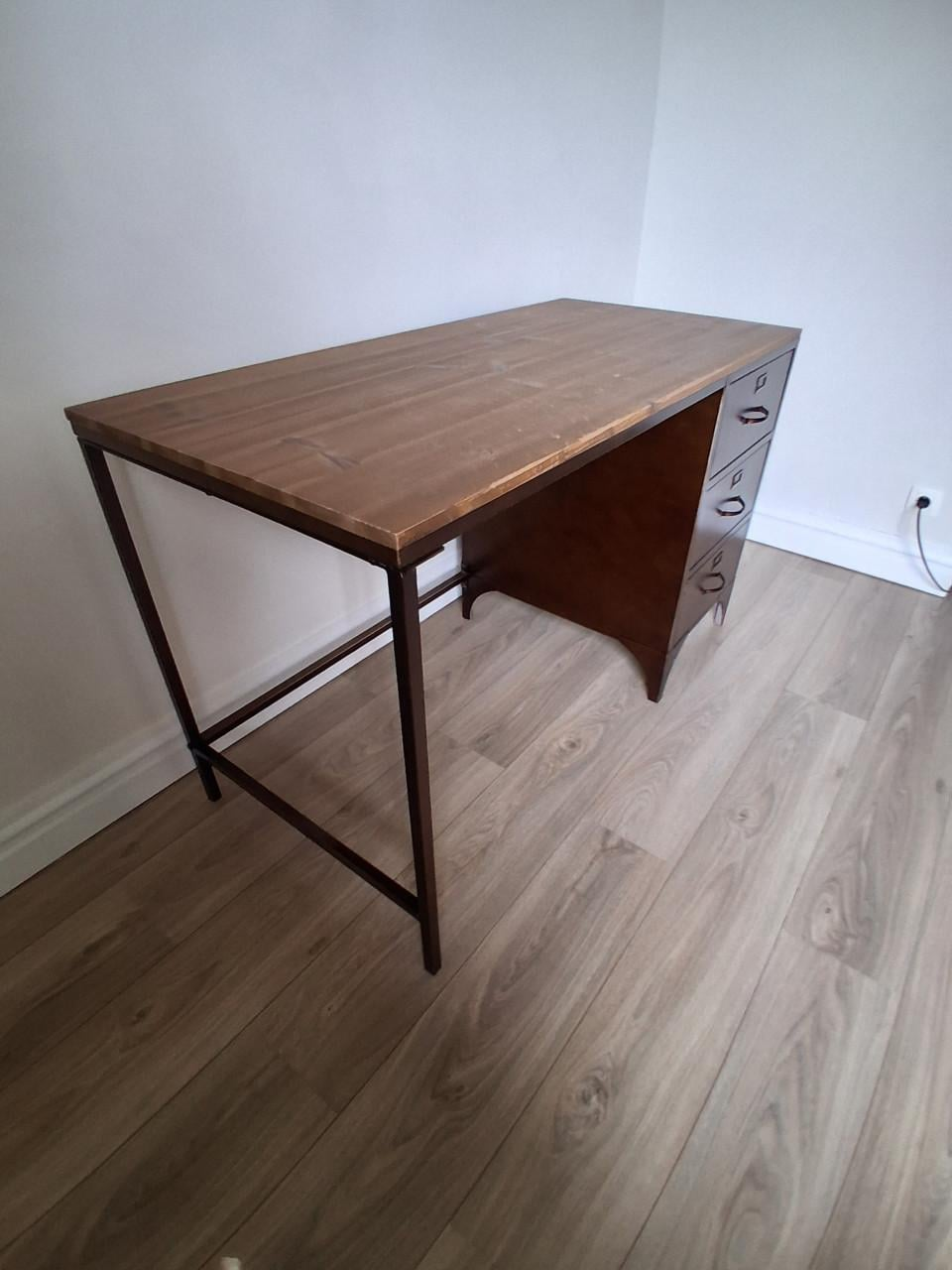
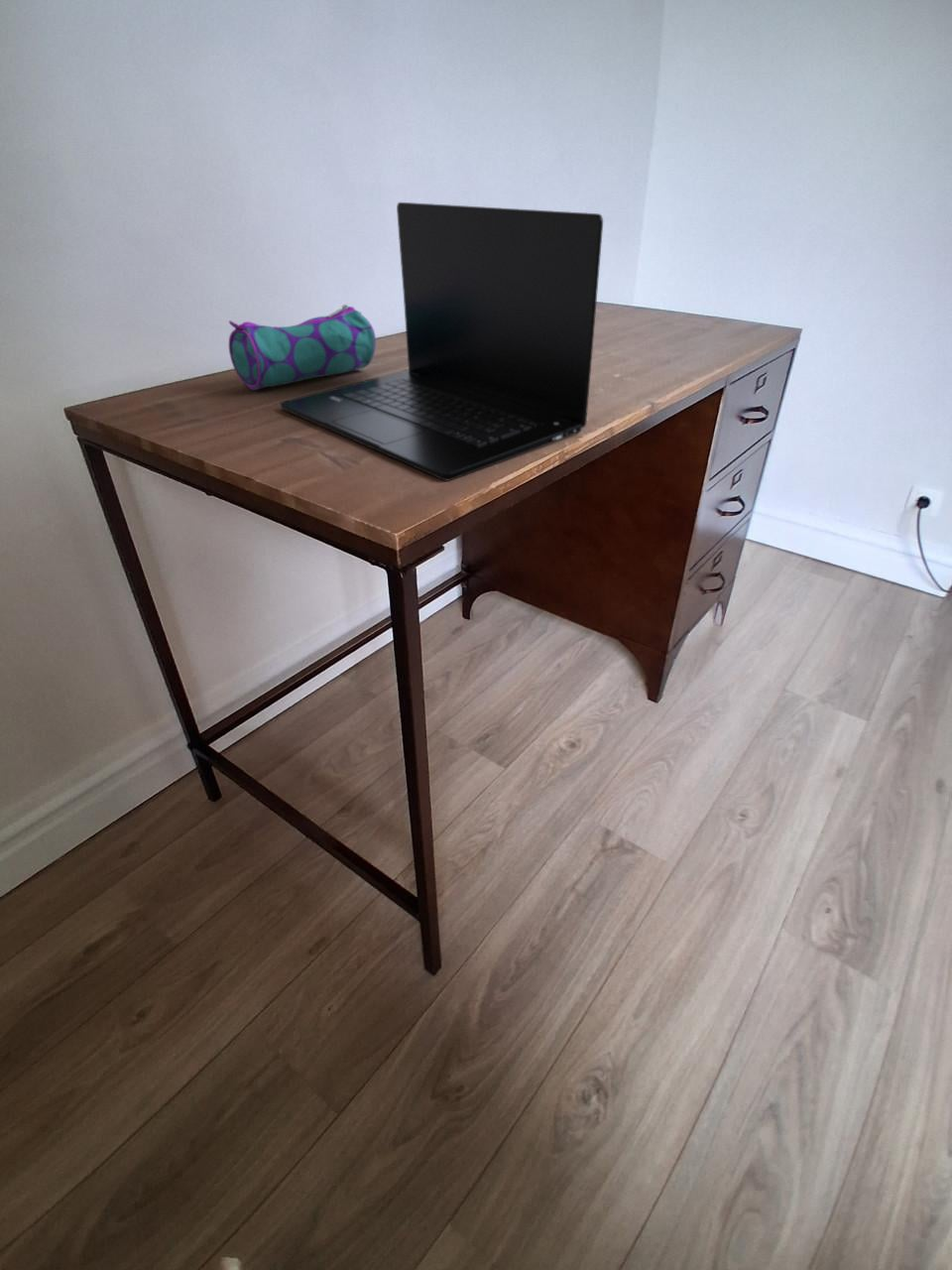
+ laptop (419, 324)
+ pencil case (303, 345)
